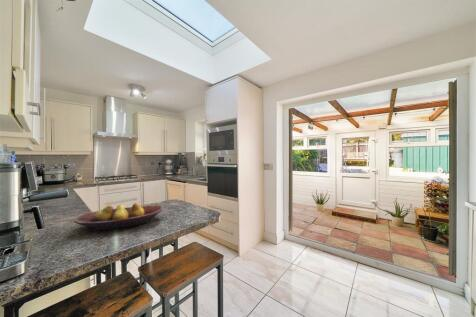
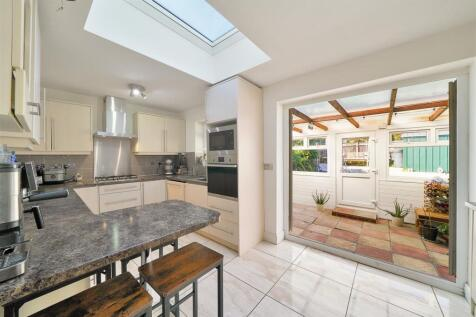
- fruit bowl (123, 213)
